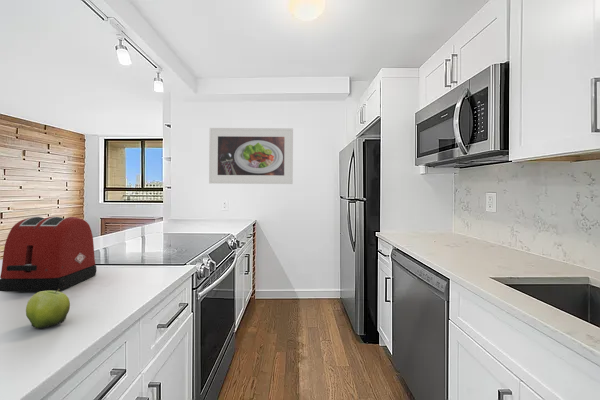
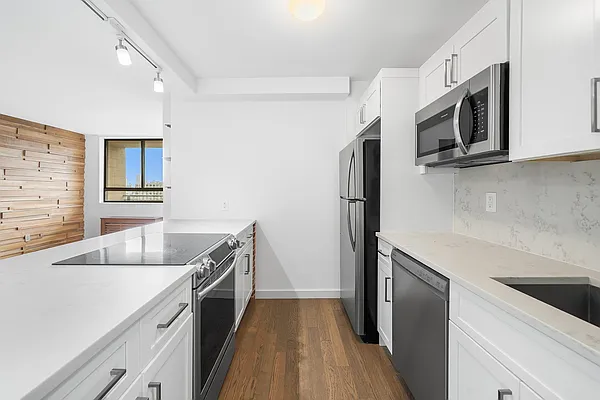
- toaster (52, 249)
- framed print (251, 155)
- fruit (48, 307)
